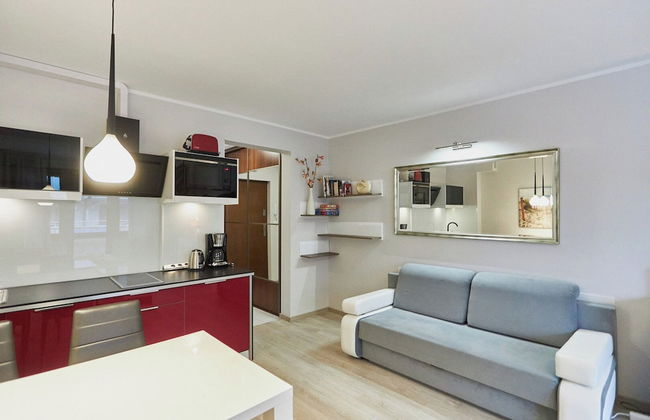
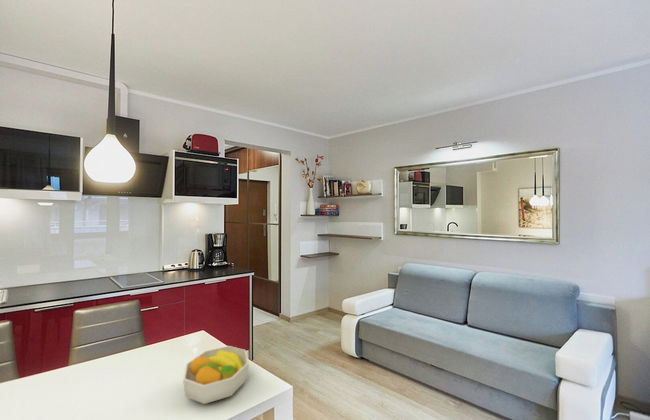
+ fruit bowl (217, 369)
